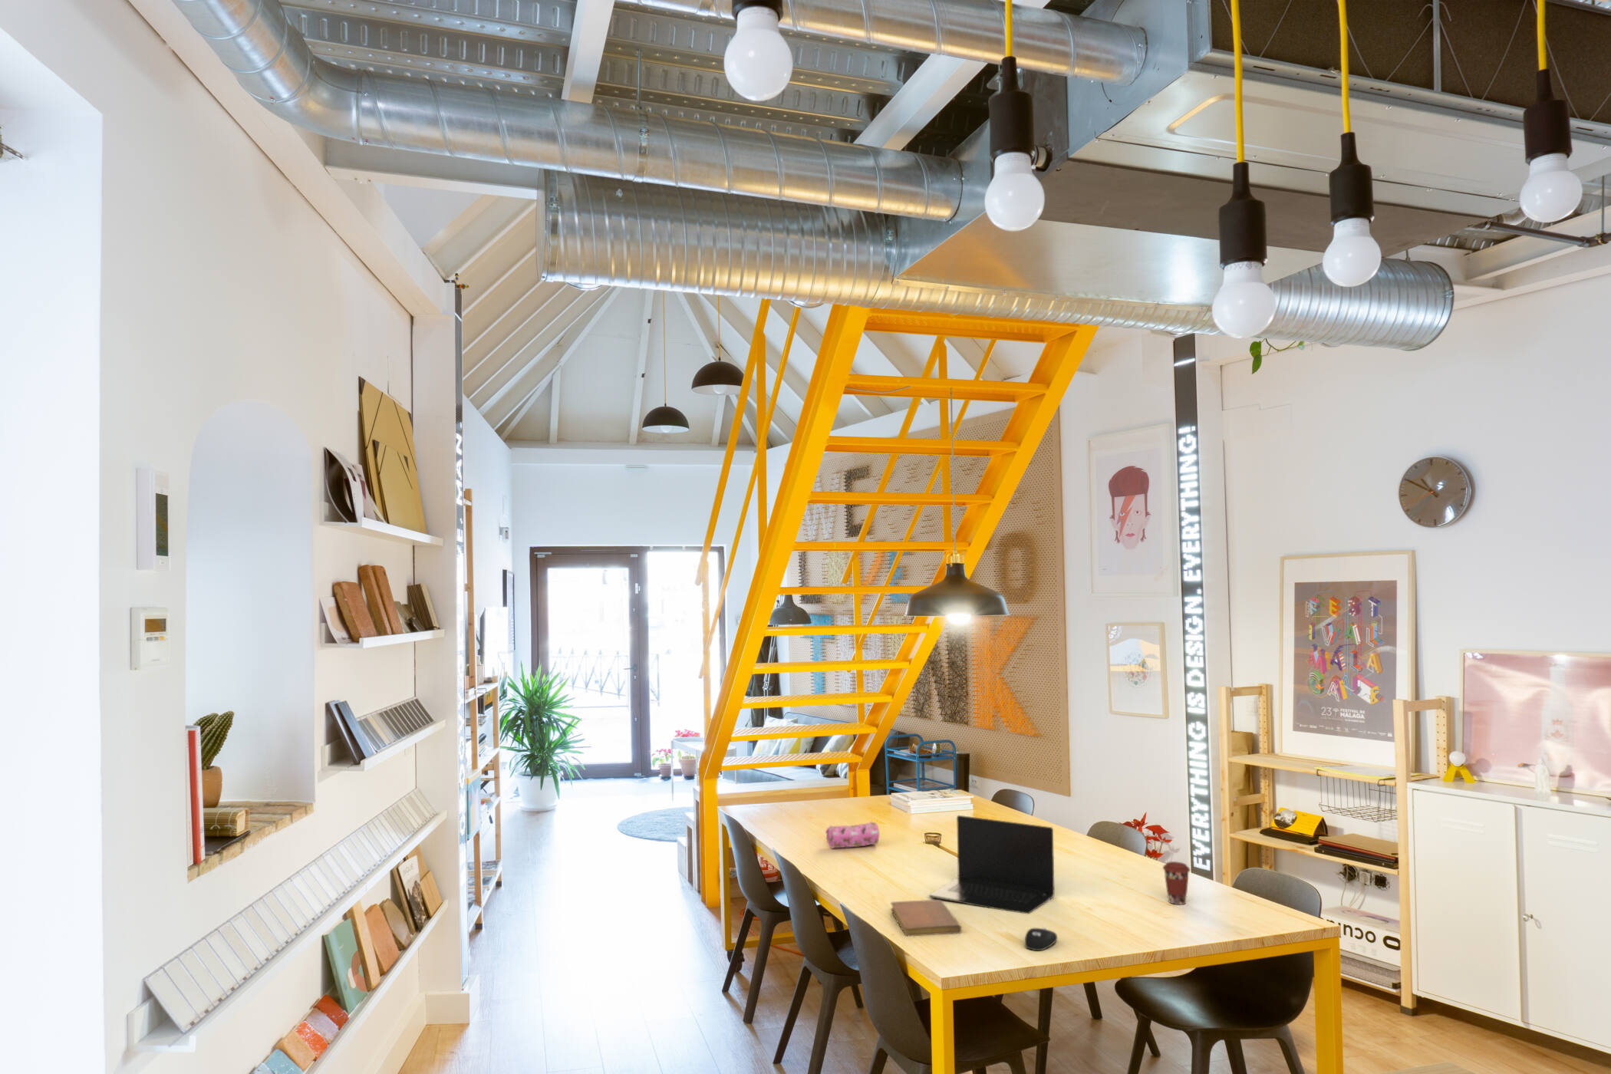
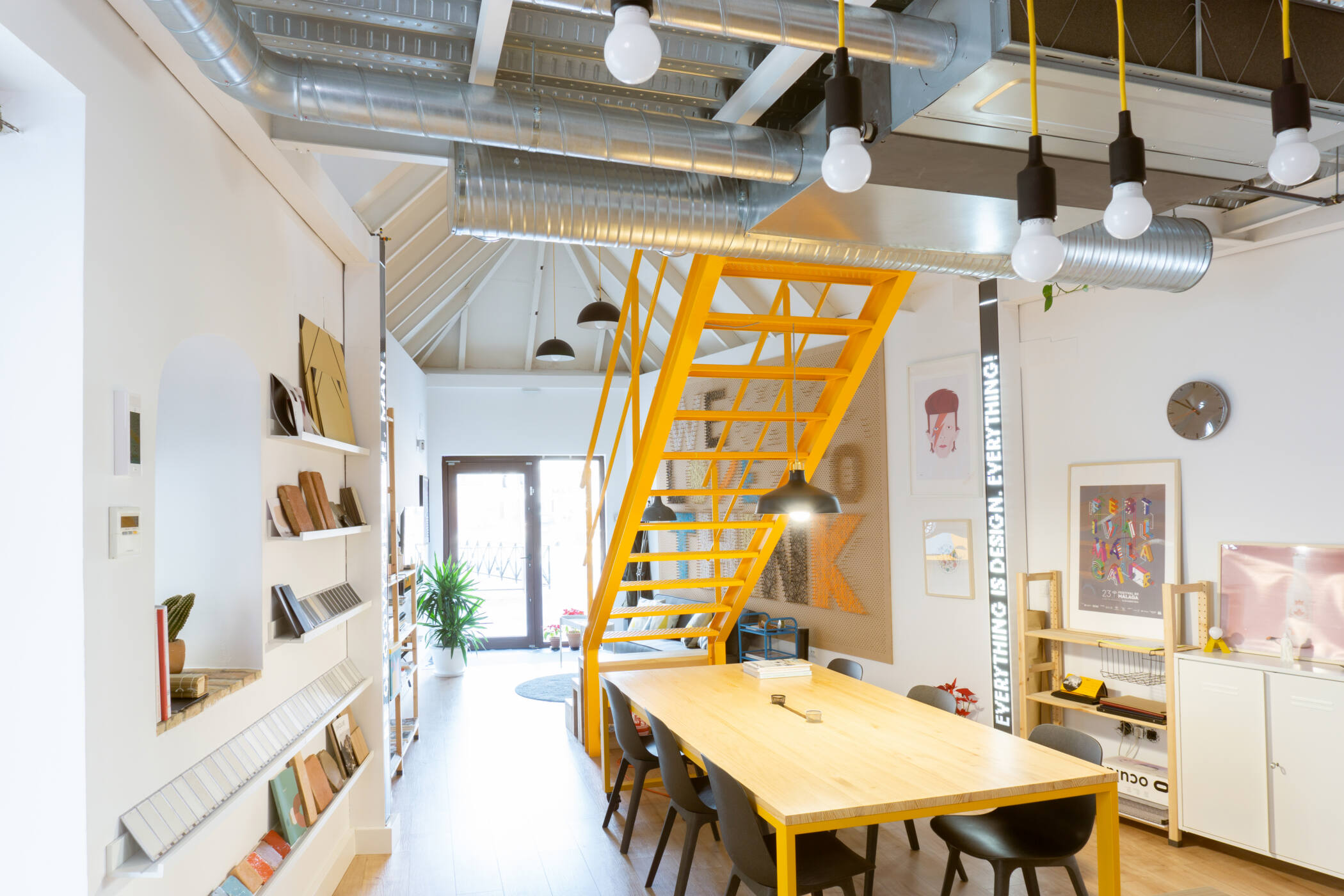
- laptop (990, 862)
- coffee cup (1176, 883)
- notebook (924, 917)
- computer mouse (1039, 936)
- pencil case (852, 834)
